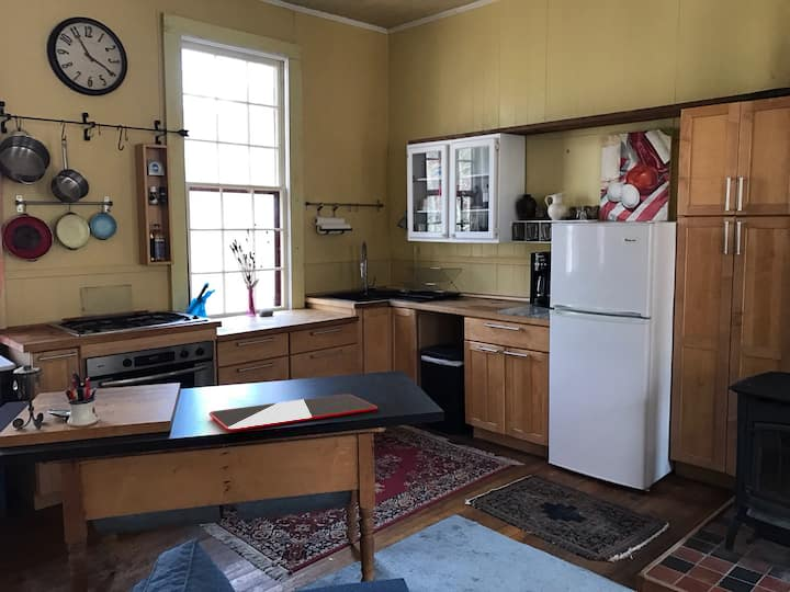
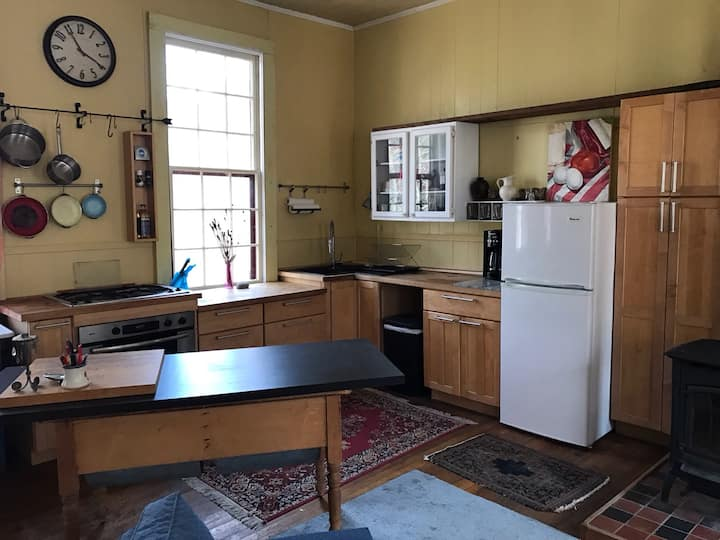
- cutting board (294, 411)
